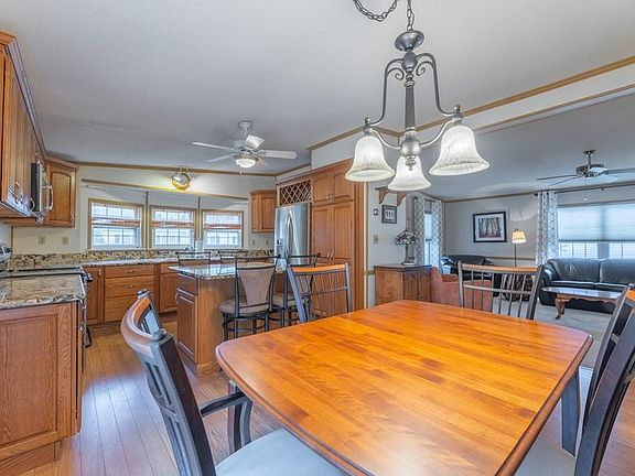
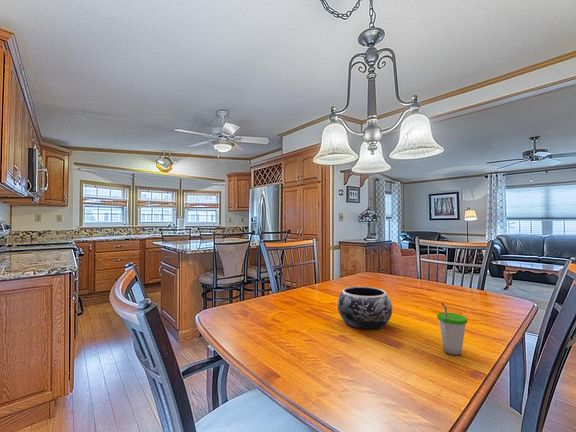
+ cup (452, 326)
+ decorative bowl (364, 306)
